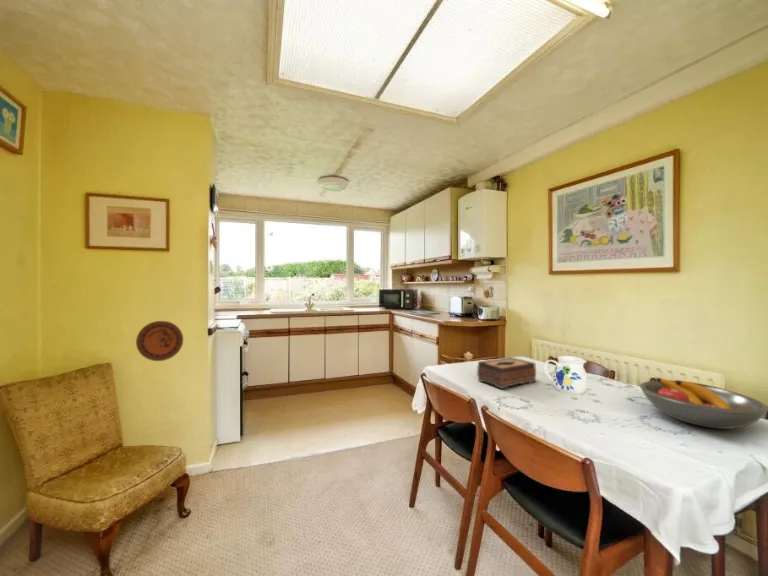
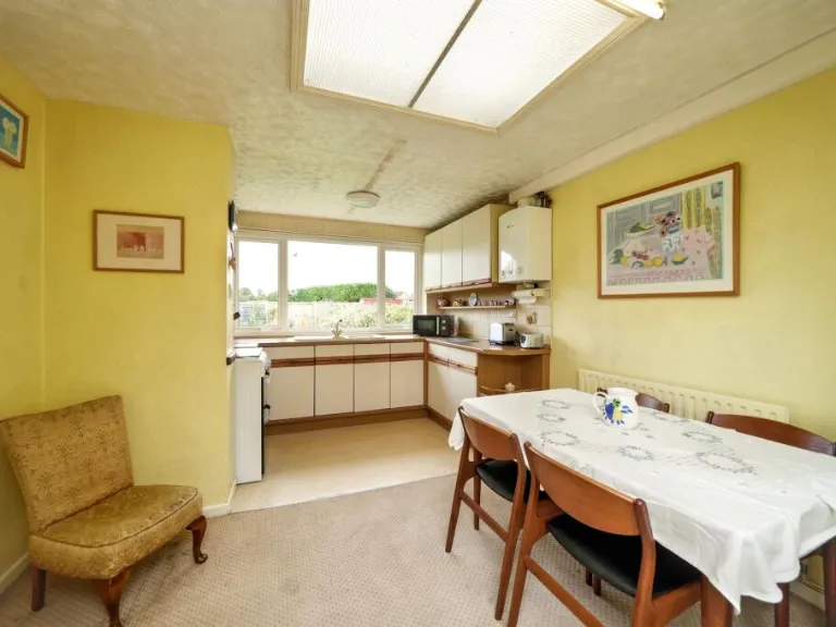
- fruit bowl (697, 403)
- tissue box (506, 371)
- decorative plate (160, 340)
